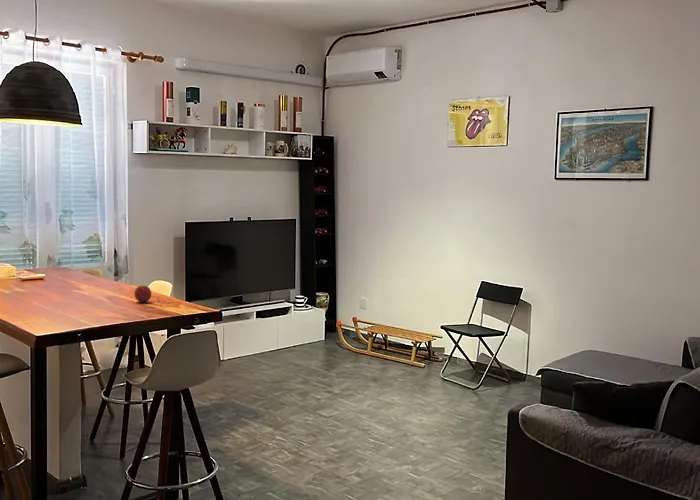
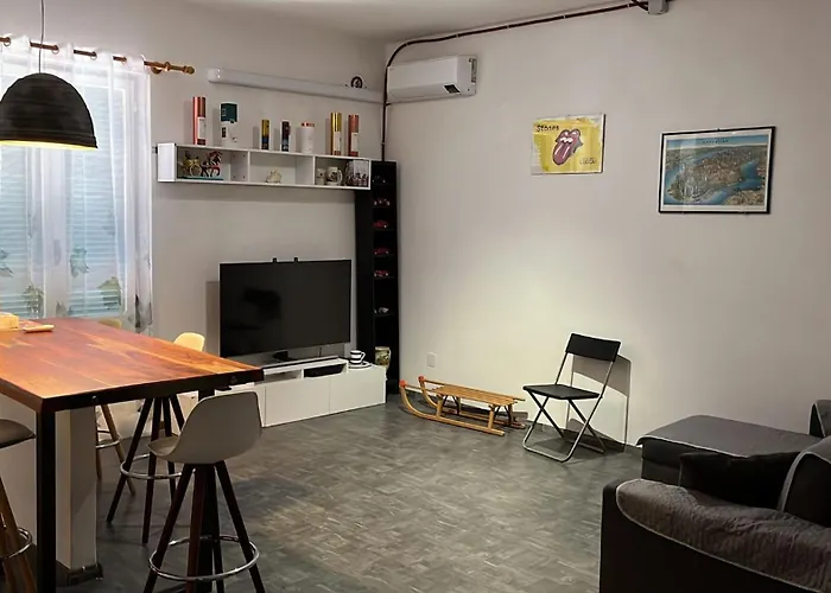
- fruit (142, 293)
